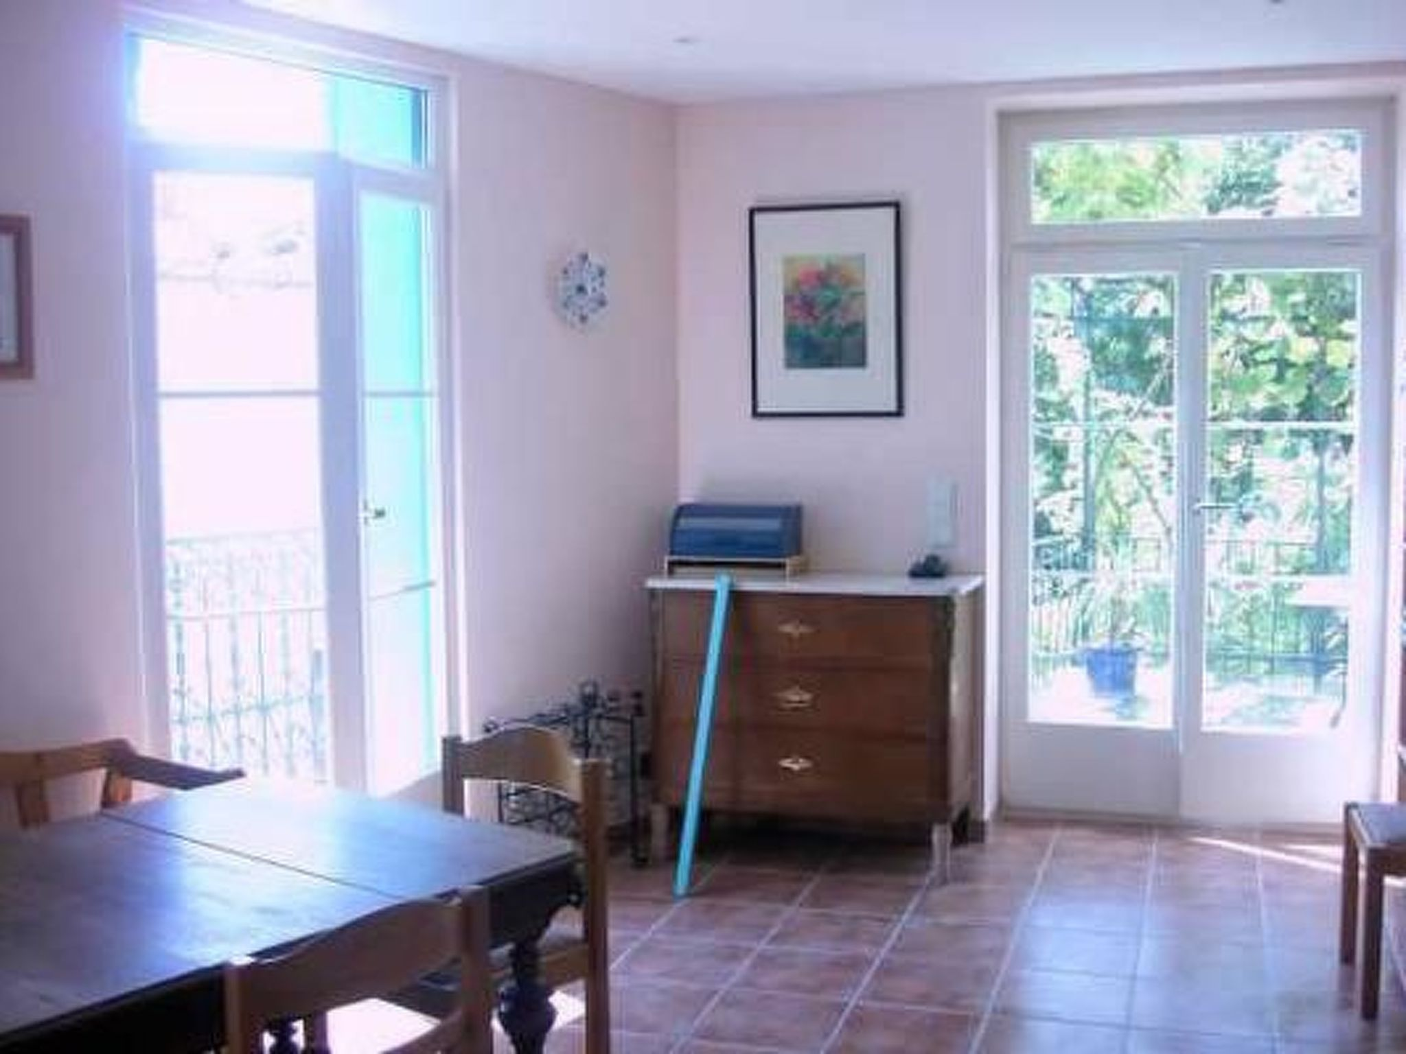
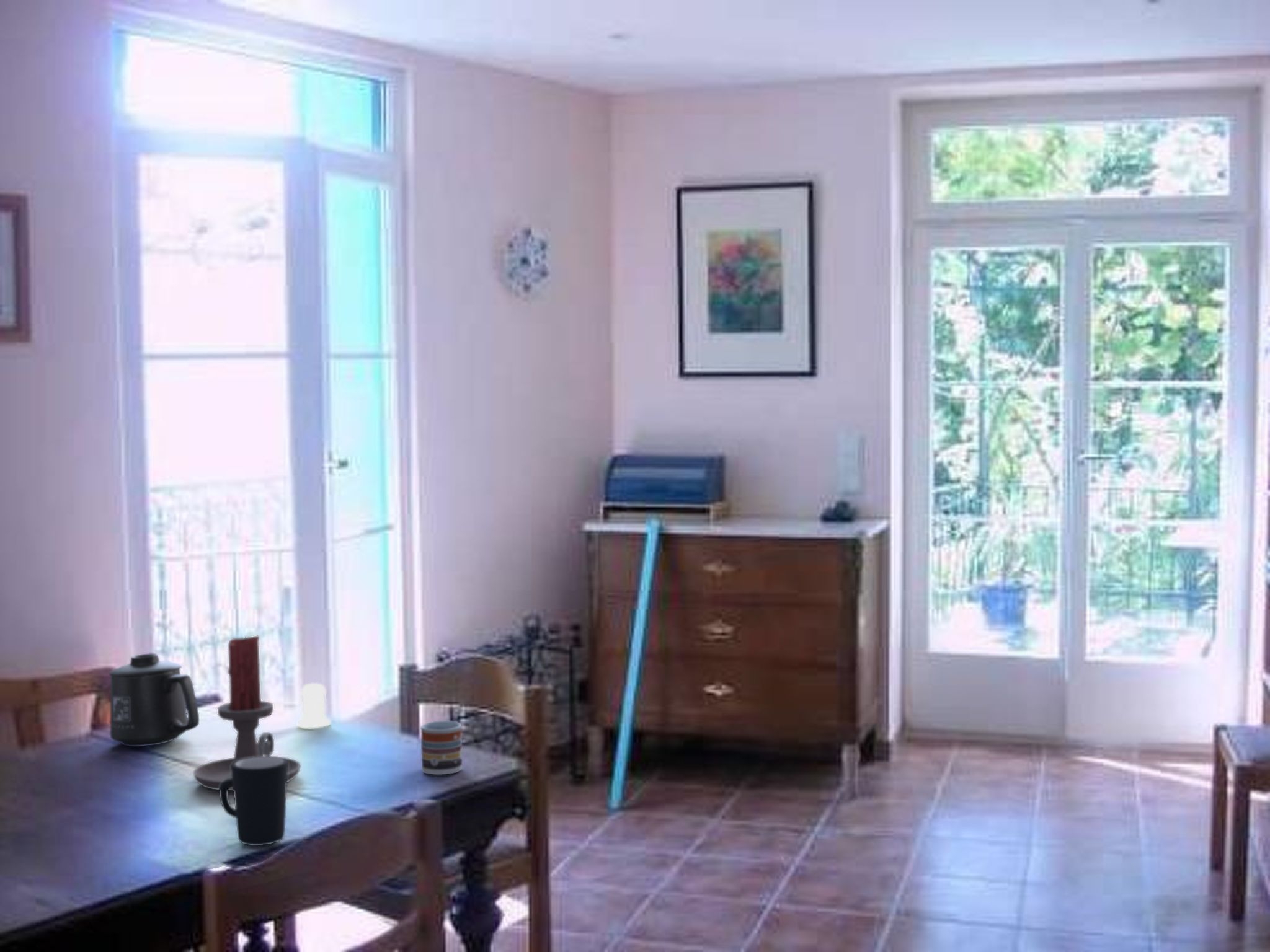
+ mug (251, 800)
+ candle holder (250, 705)
+ salt shaker (313, 703)
+ cup (440, 746)
+ mug (158, 699)
